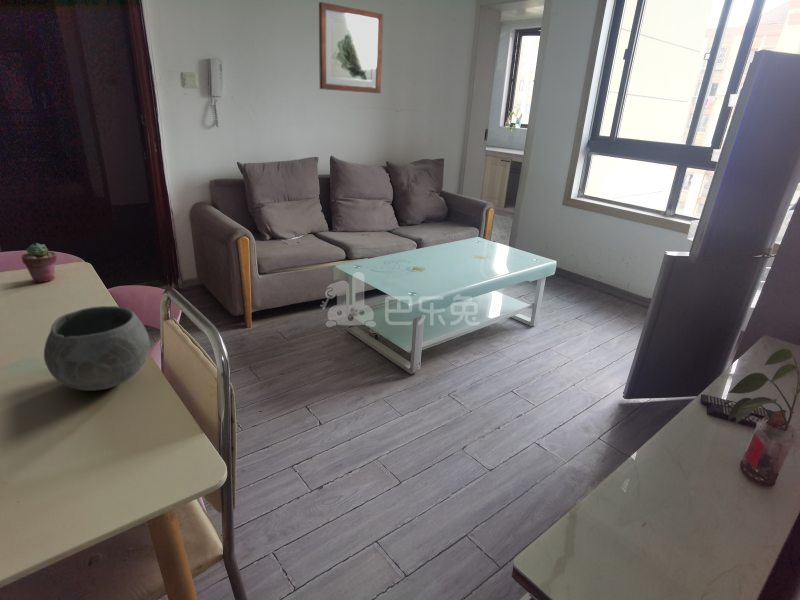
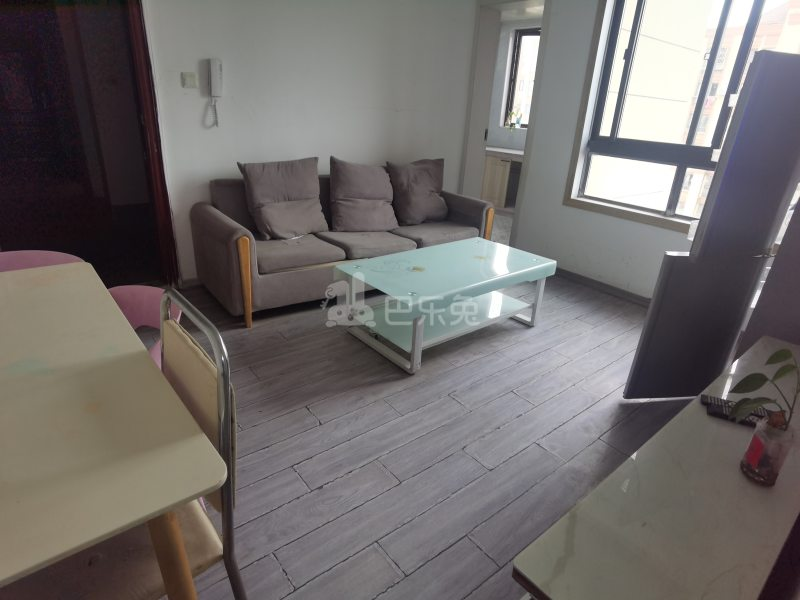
- wall art (351, 51)
- potted succulent (40, 261)
- bowl (100, 350)
